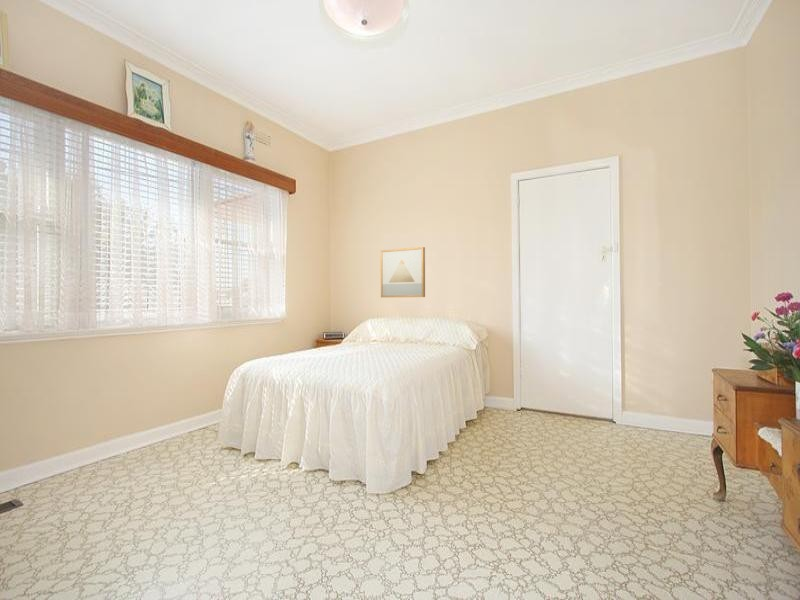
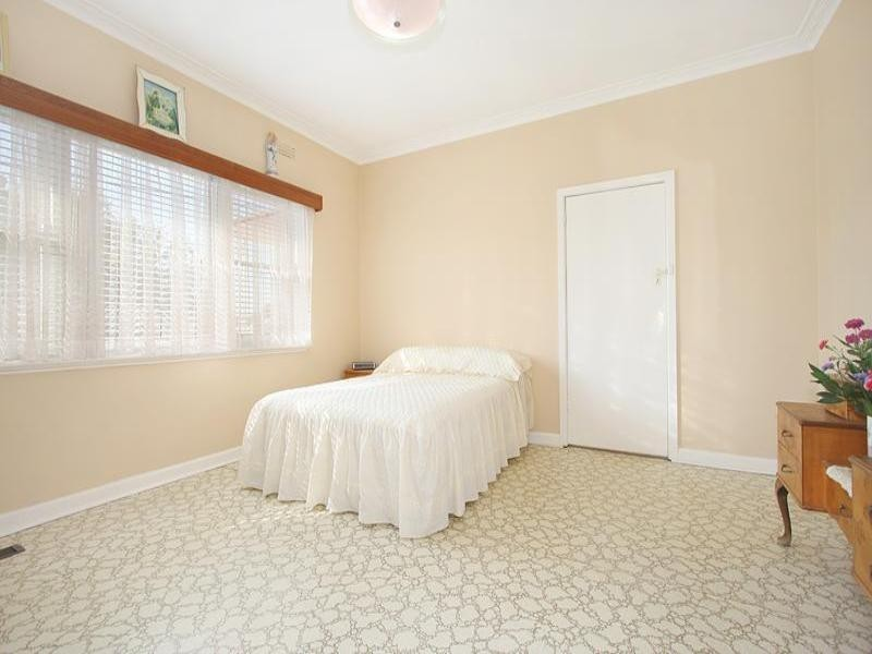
- wall art (402, 273)
